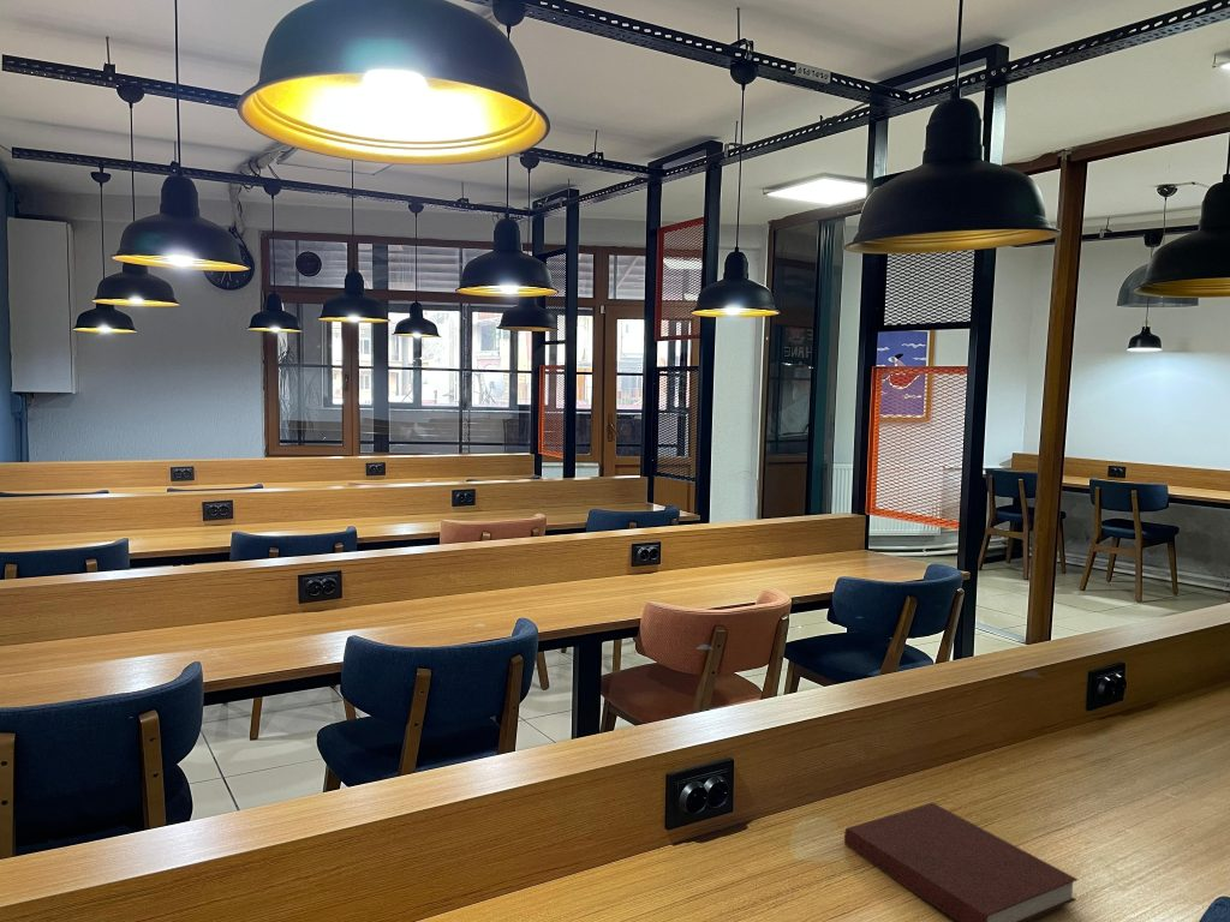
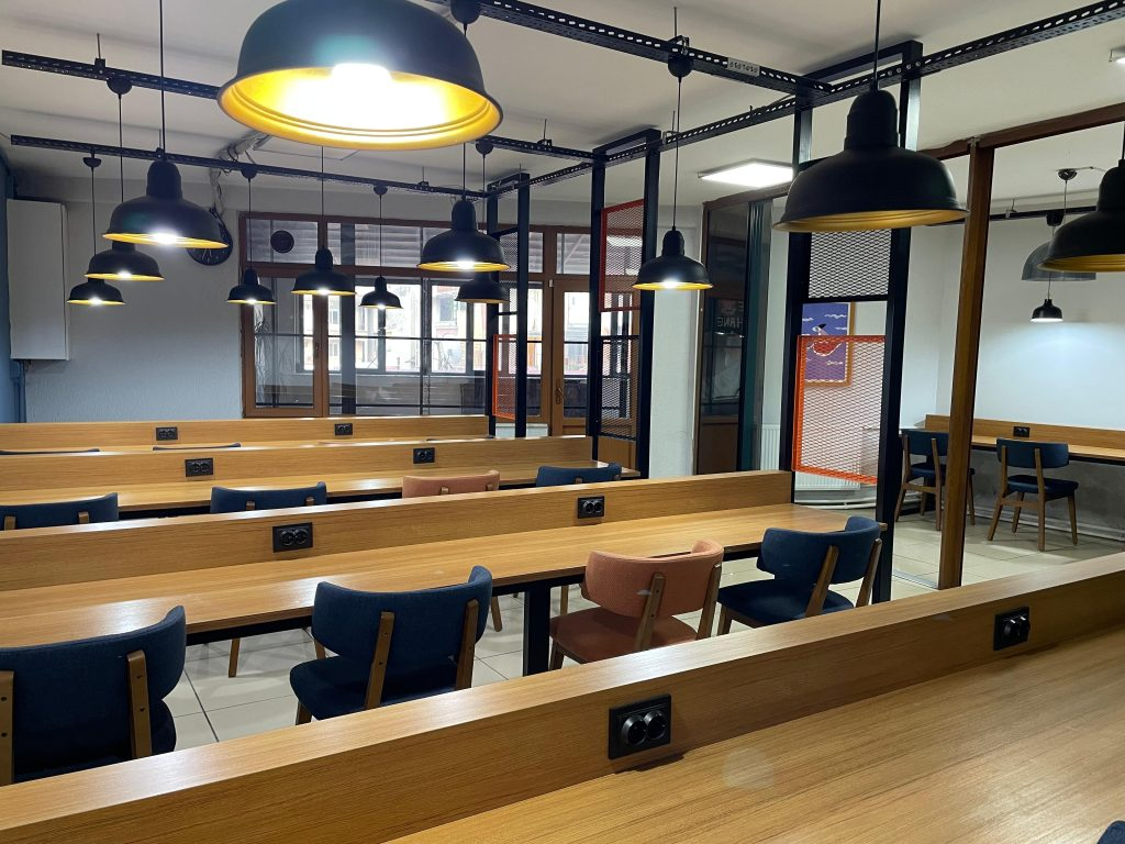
- notebook (955, 862)
